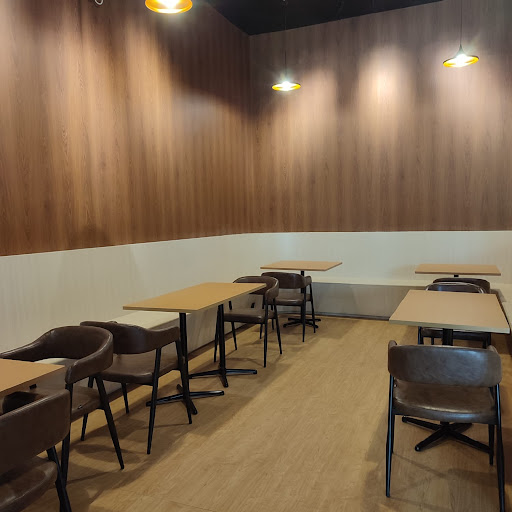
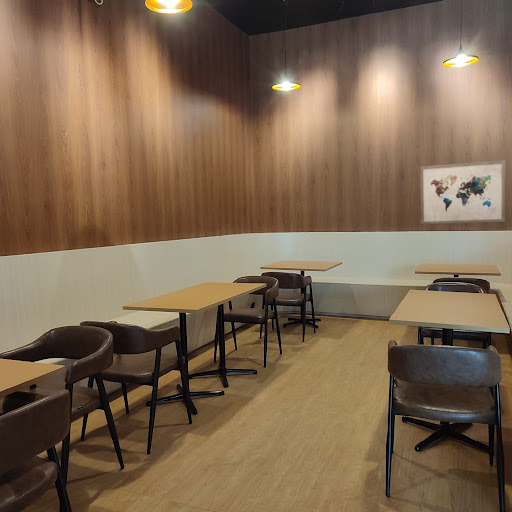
+ wall art (461, 193)
